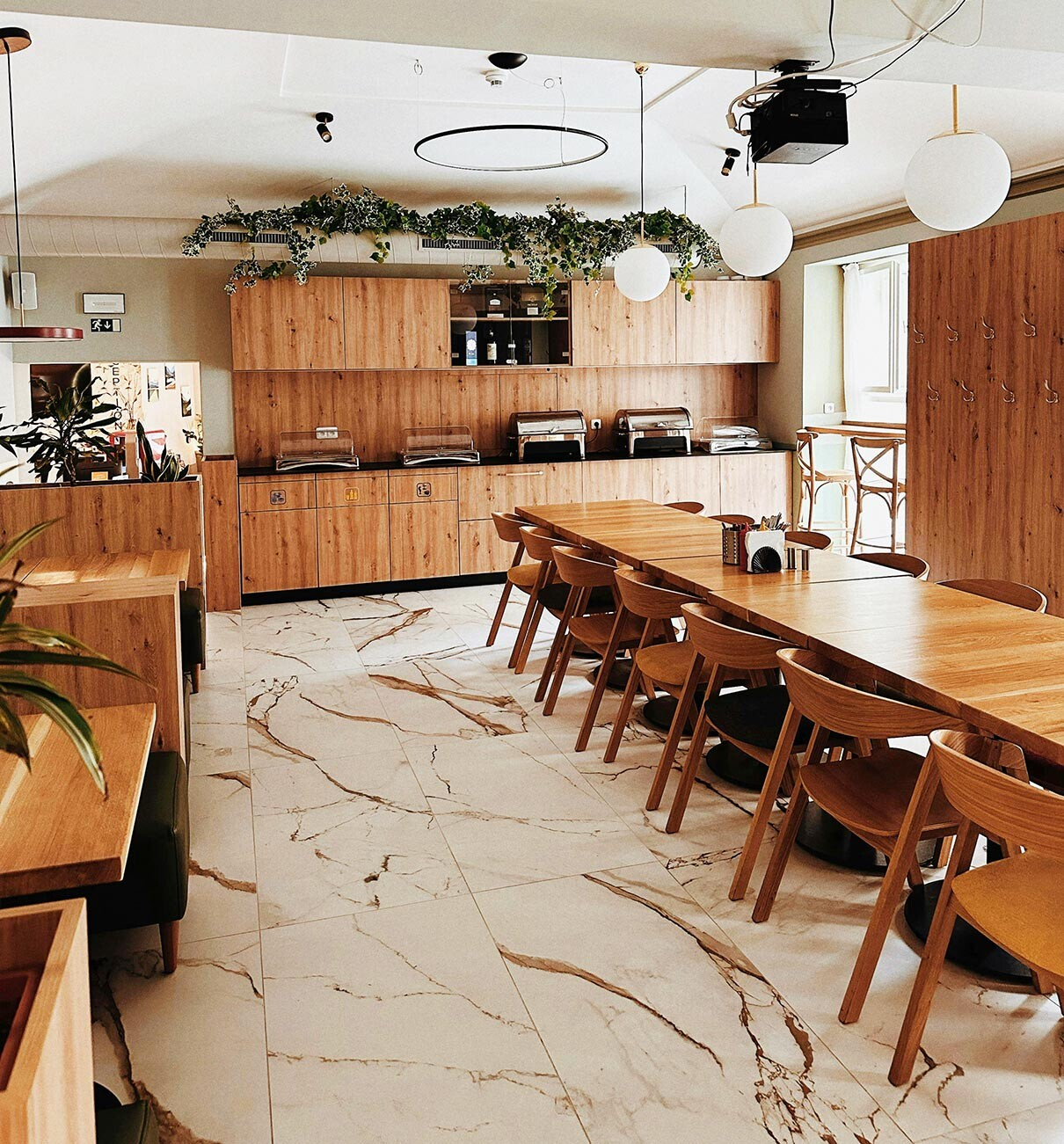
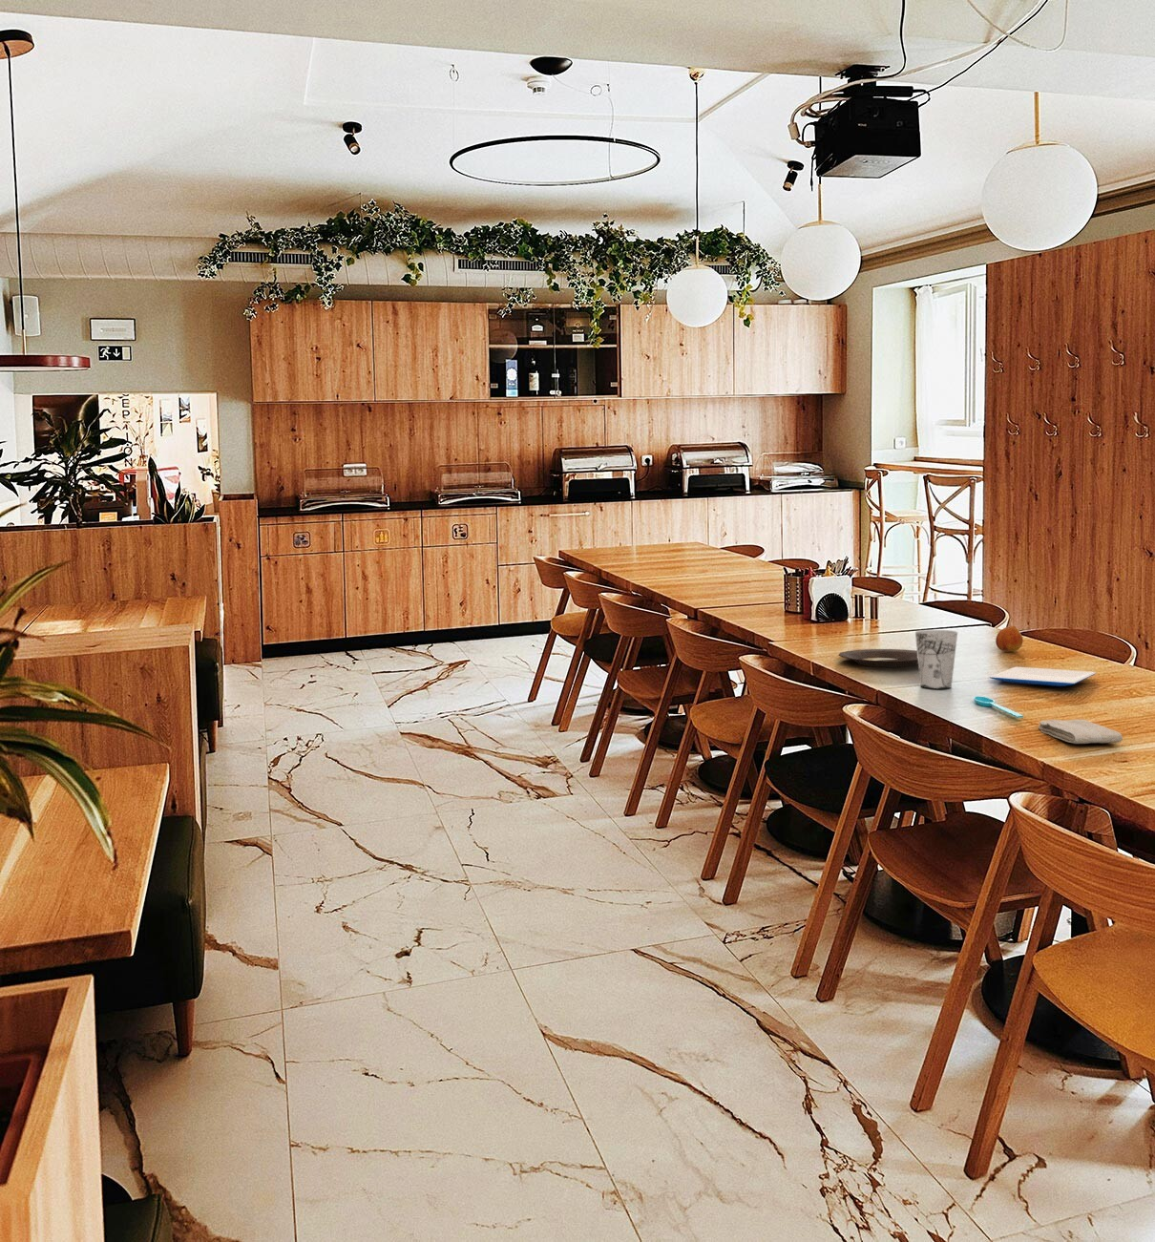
+ cup (936, 659)
+ plate (886, 660)
+ spoon (998, 707)
+ washcloth (1078, 731)
+ plate (1042, 676)
+ fruit (1008, 638)
